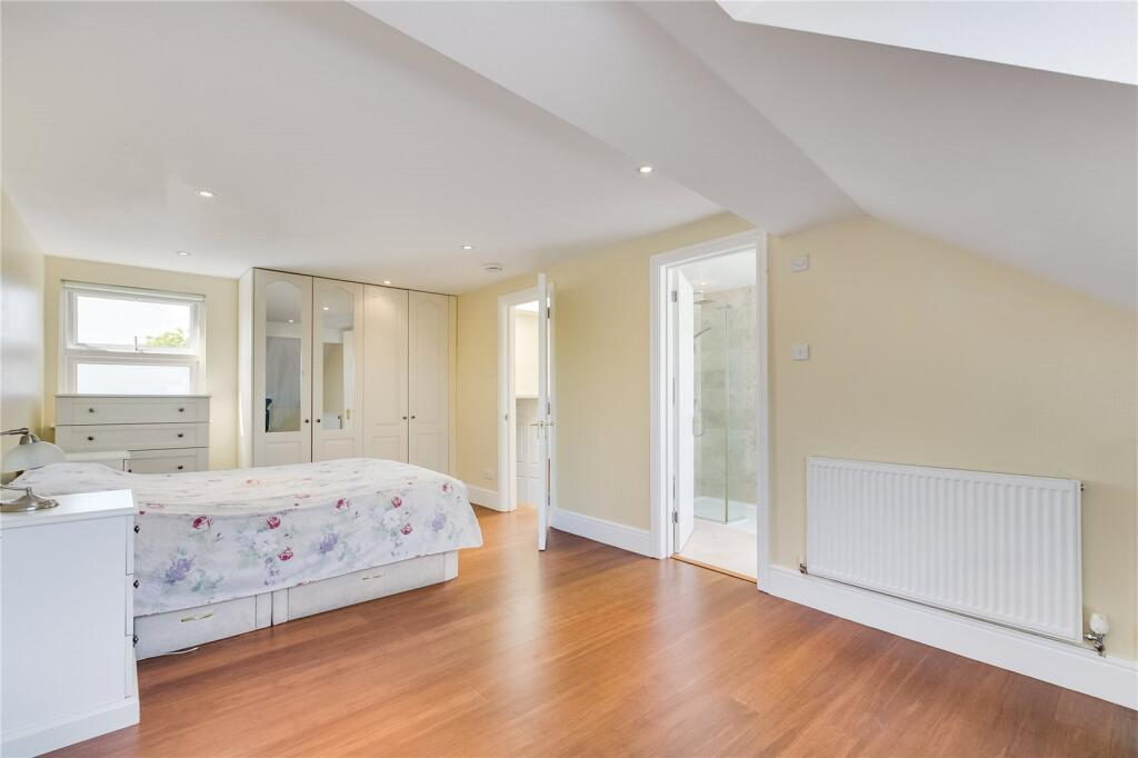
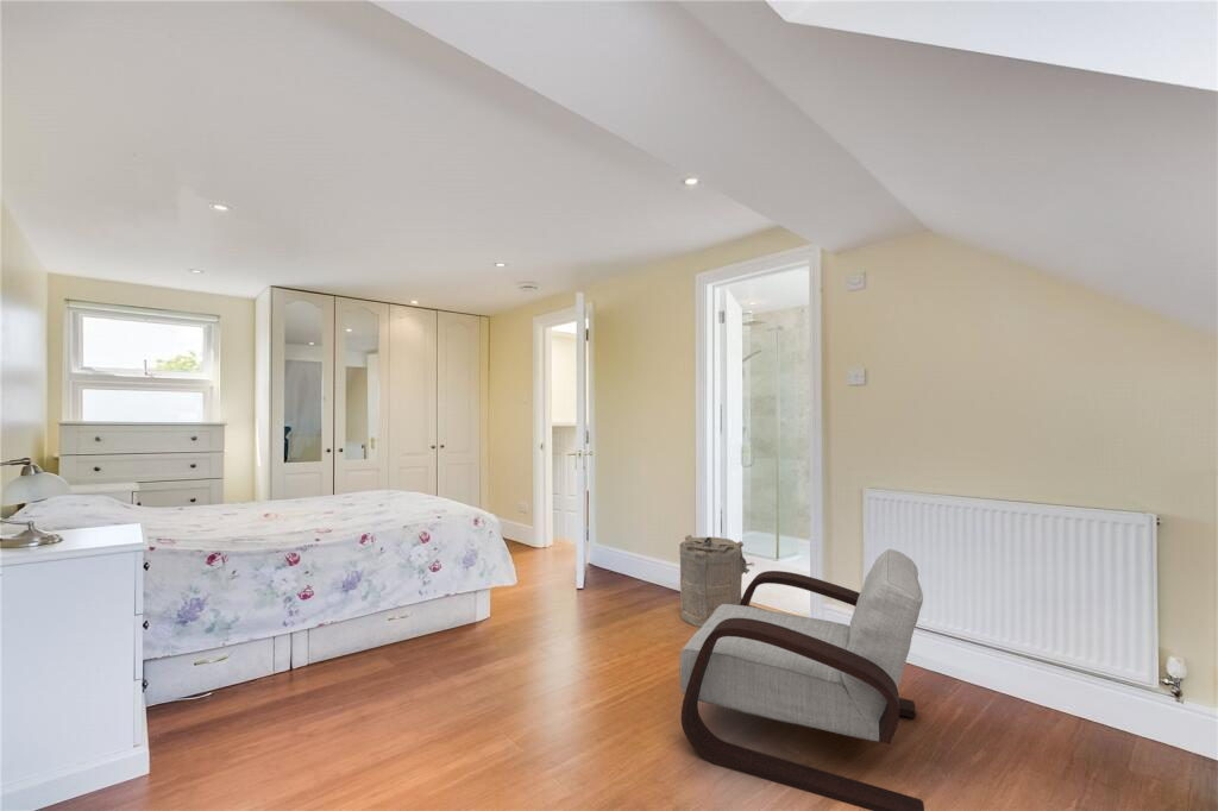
+ armchair (799, 640)
+ laundry hamper (709, 576)
